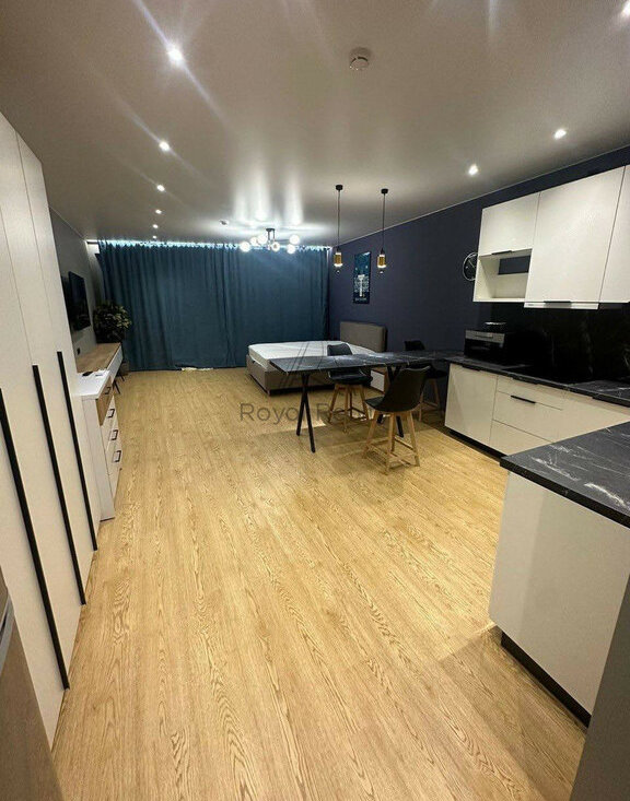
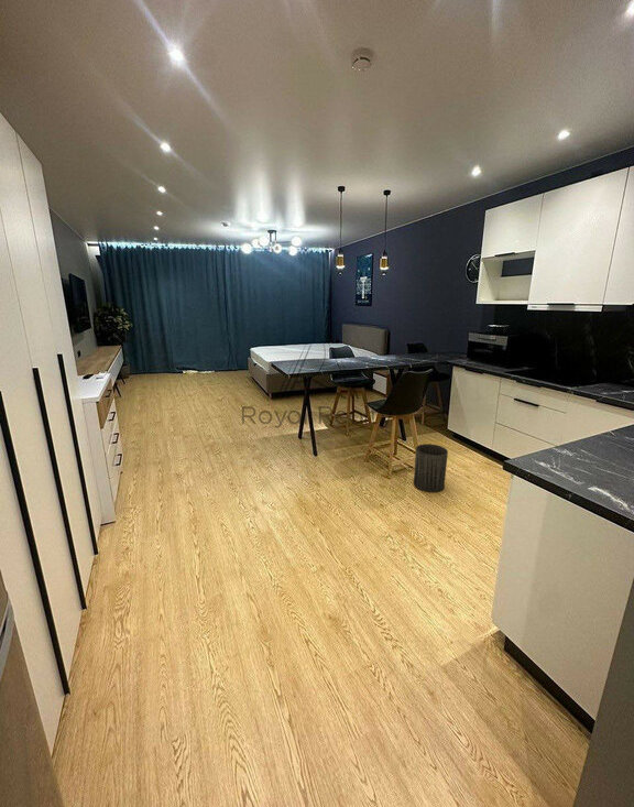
+ trash can (429, 467)
